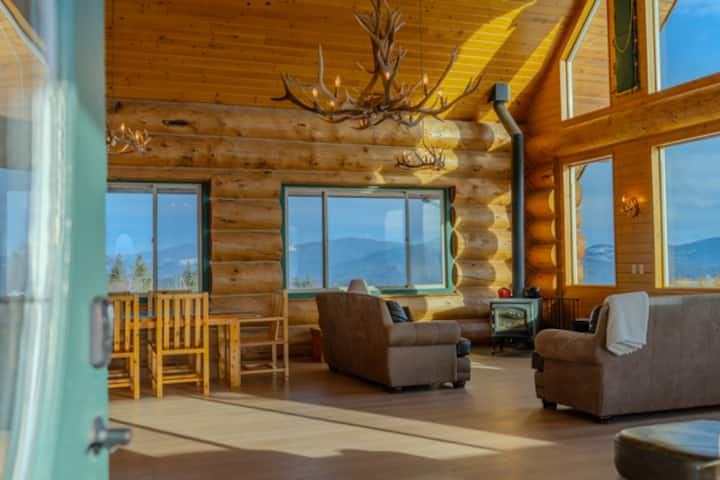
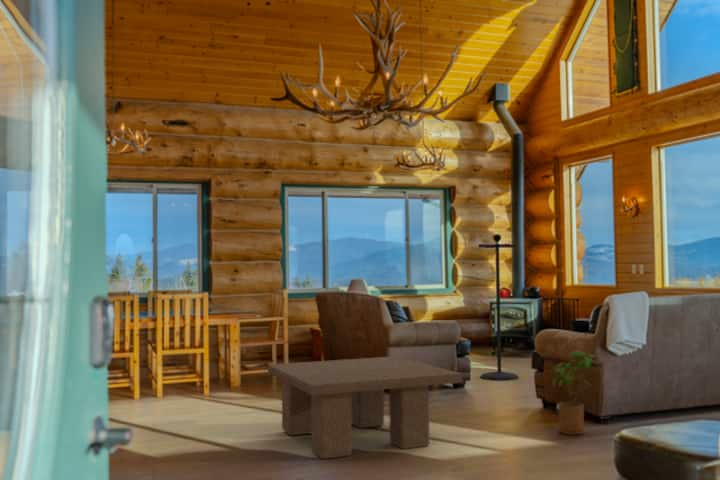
+ house plant (570, 391)
+ coffee table (360, 402)
+ coat rack (498, 305)
